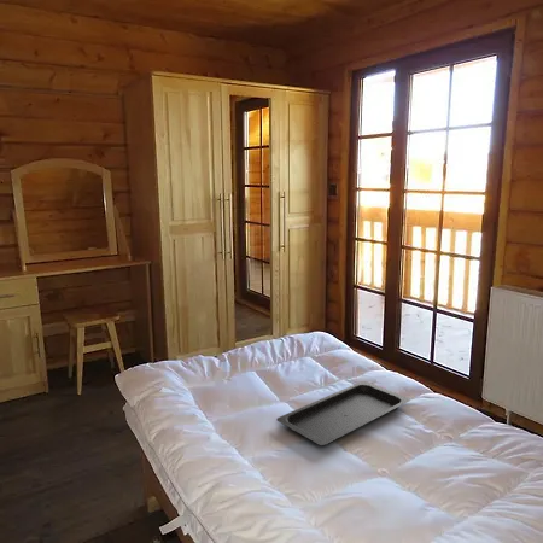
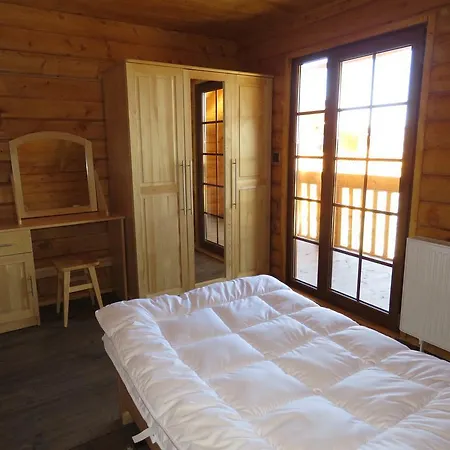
- serving tray (345, 411)
